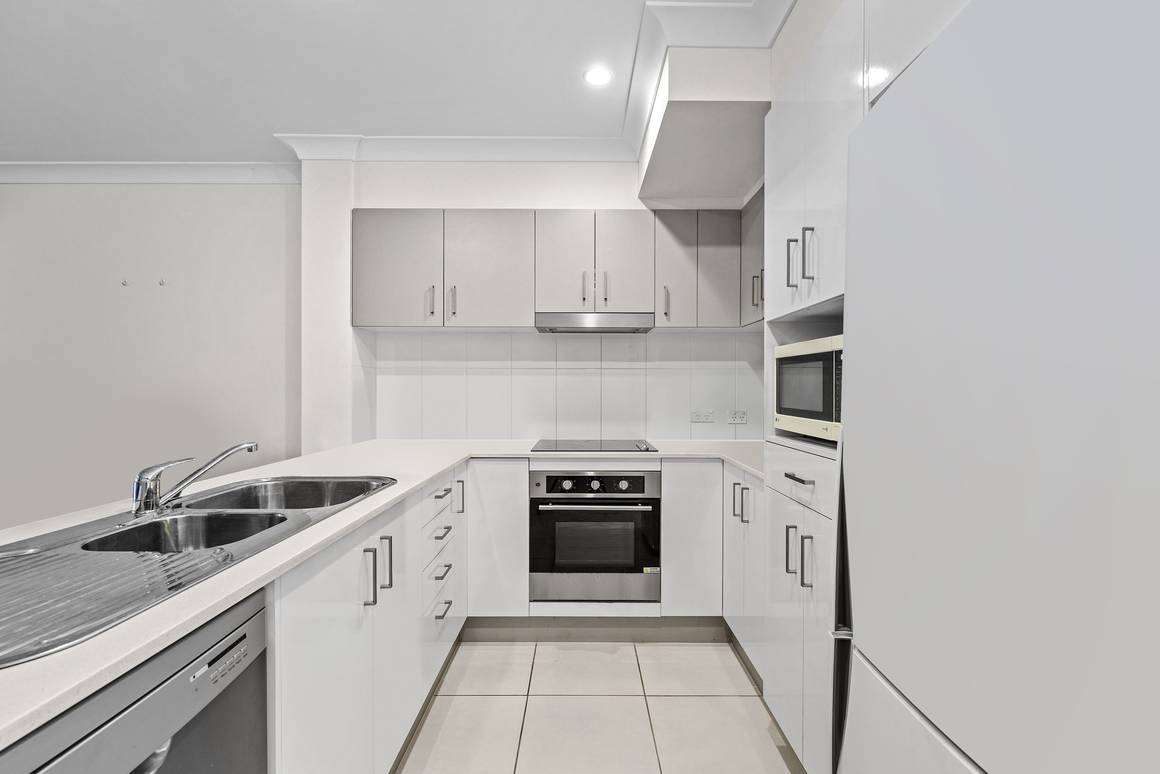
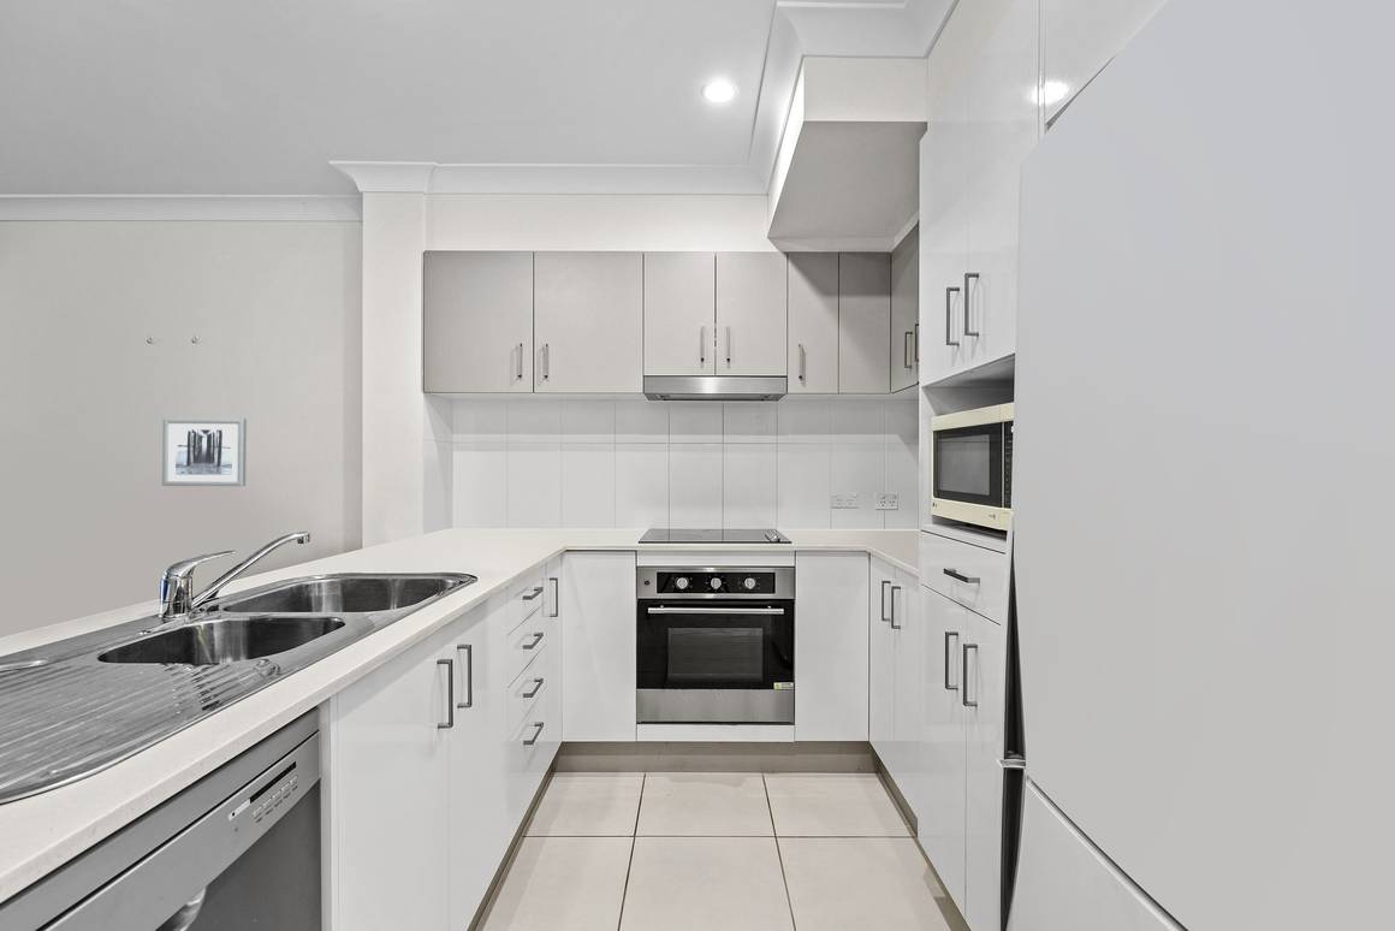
+ wall art (204, 452)
